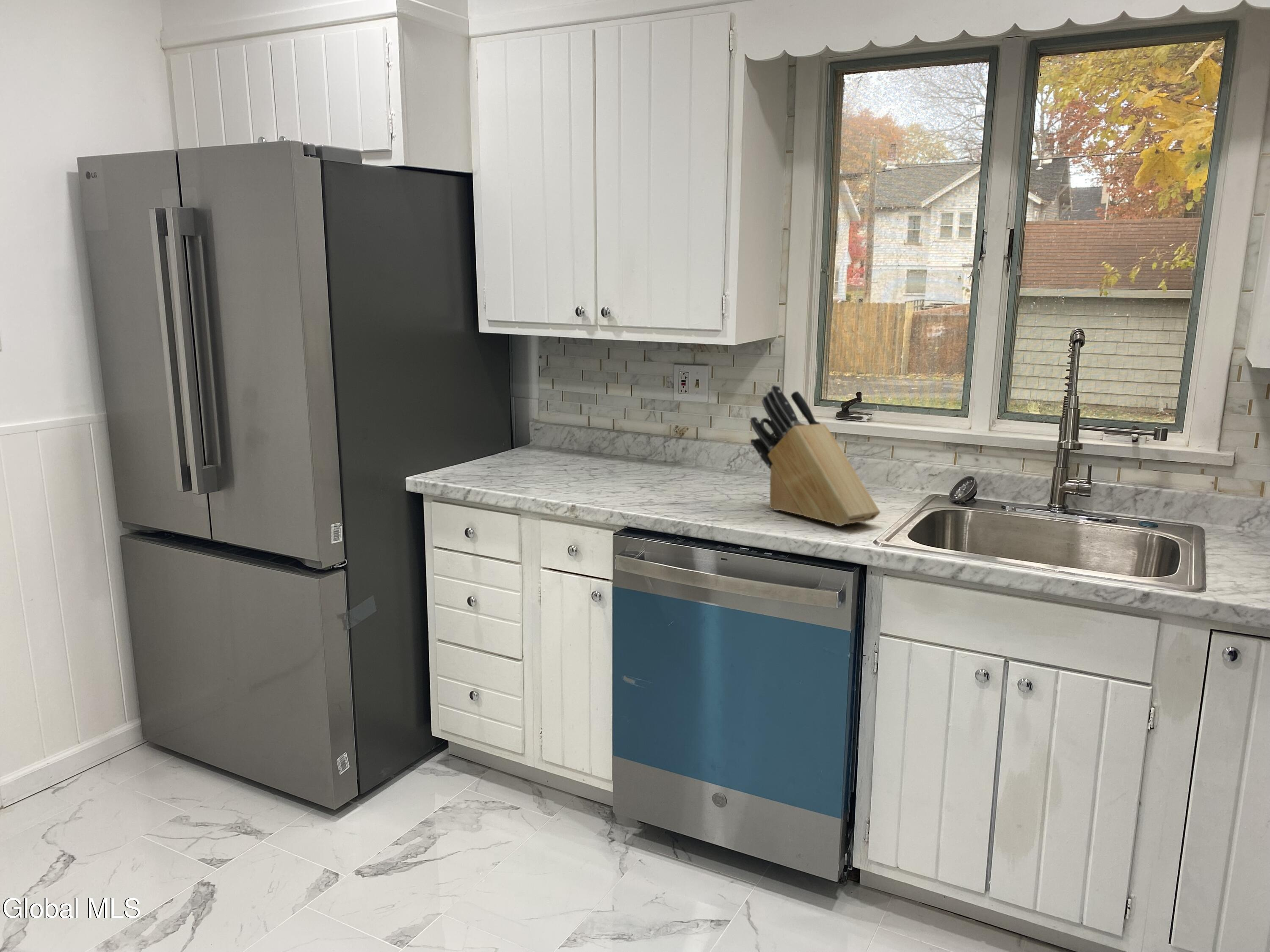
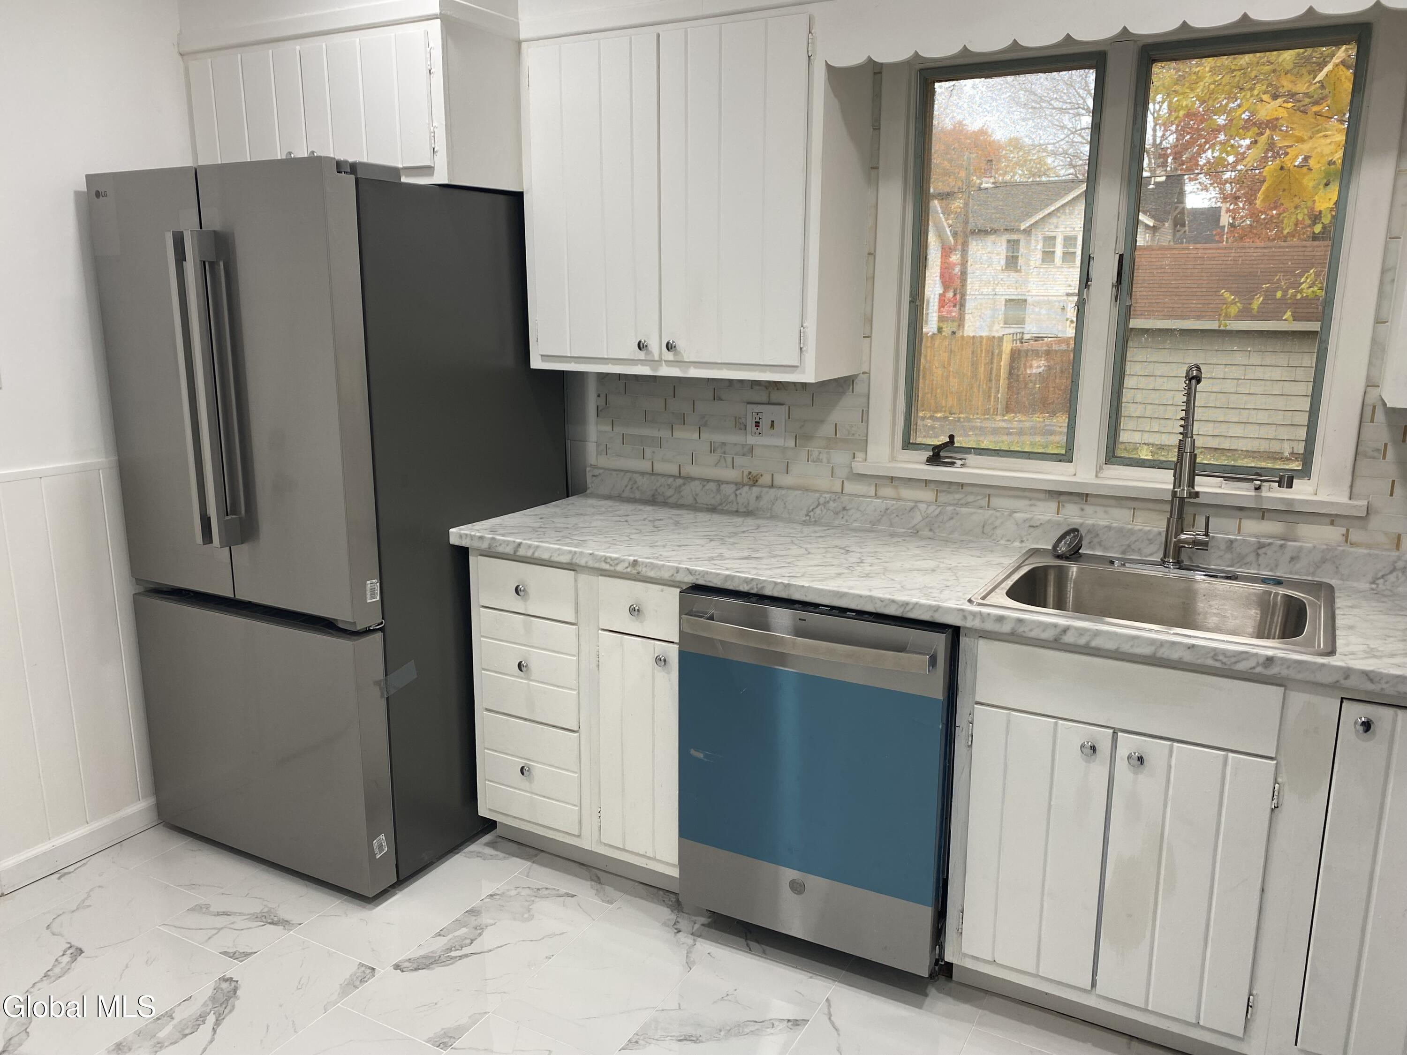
- knife block (811, 451)
